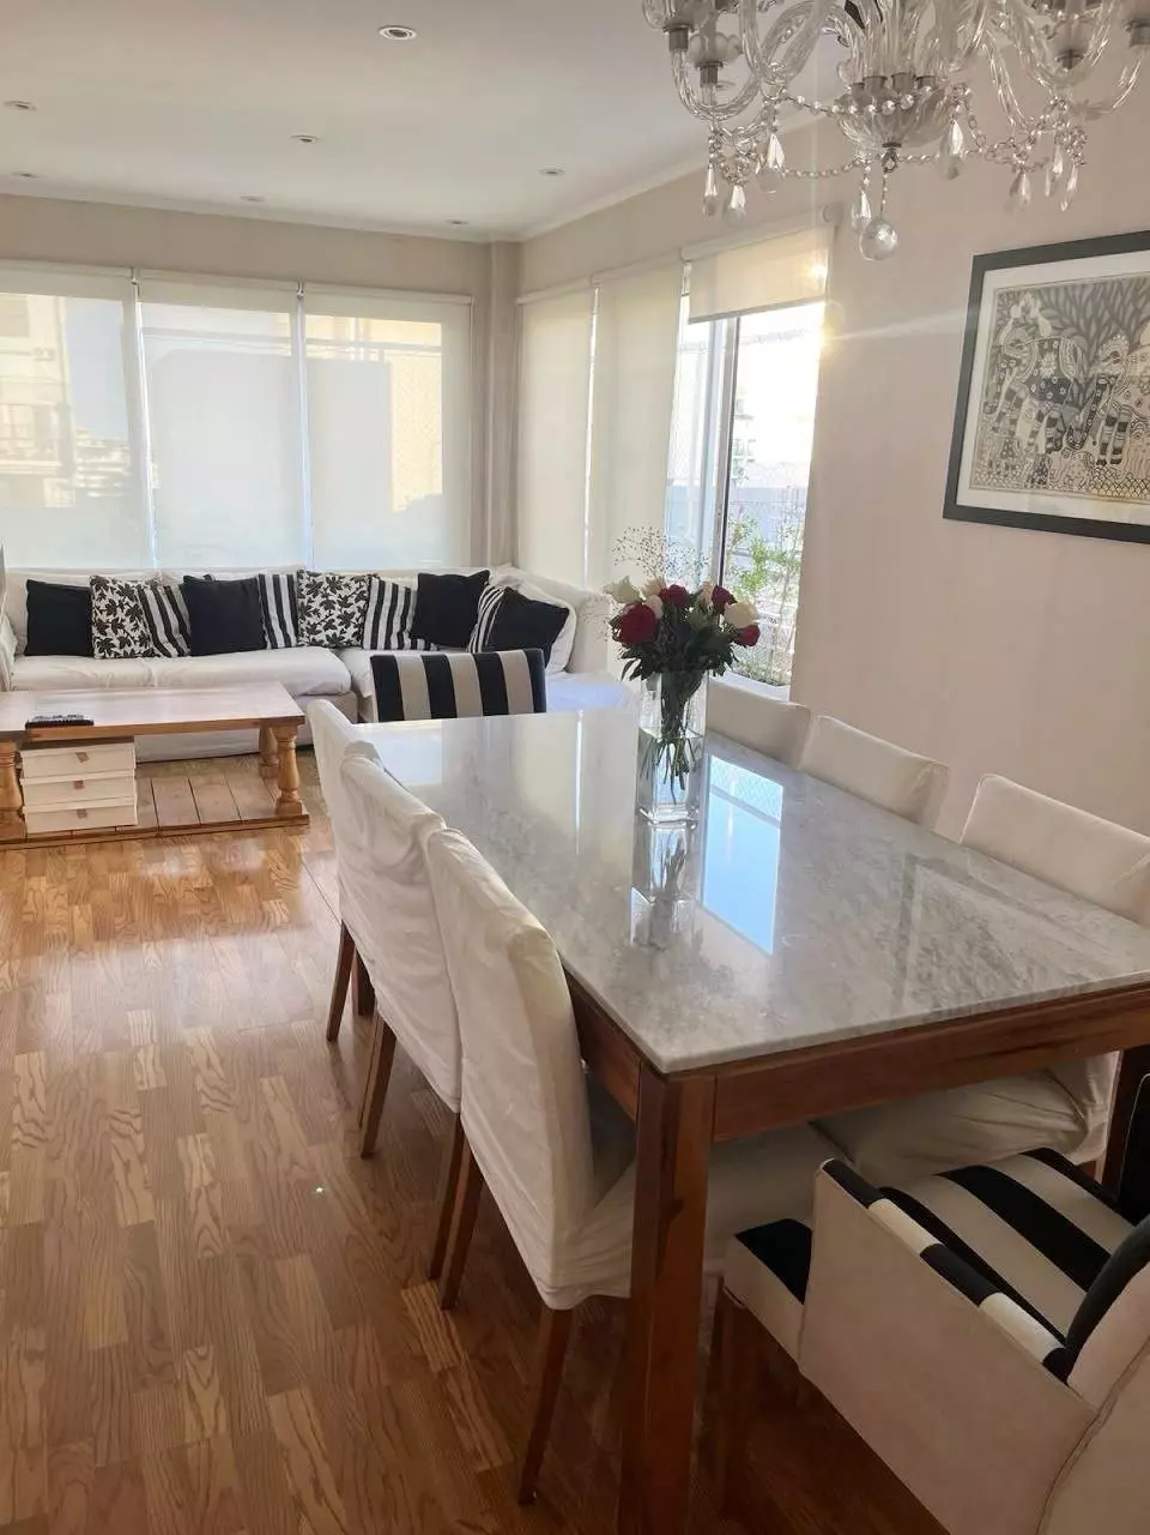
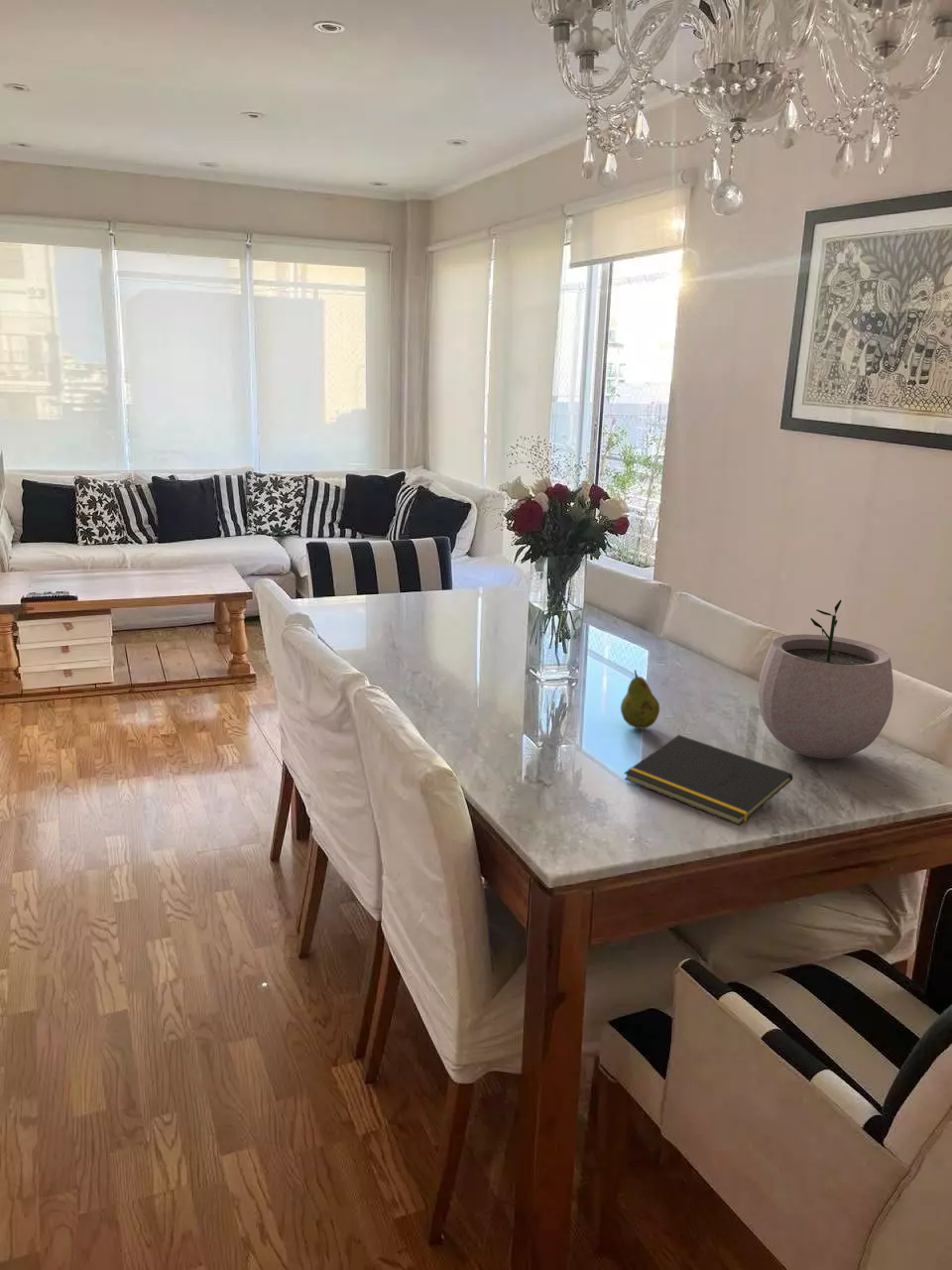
+ notepad (706, 776)
+ fruit (642, 699)
+ plant pot (825, 678)
